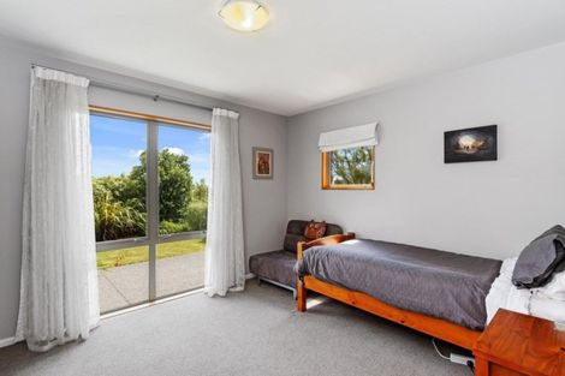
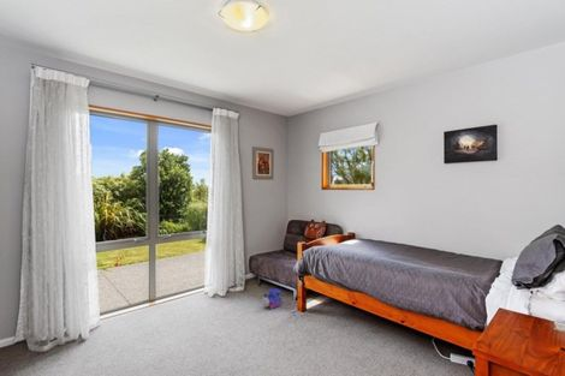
+ toy train (272, 299)
